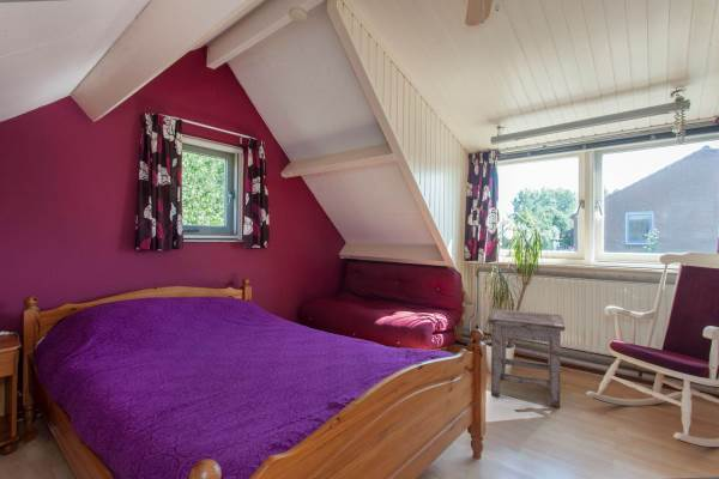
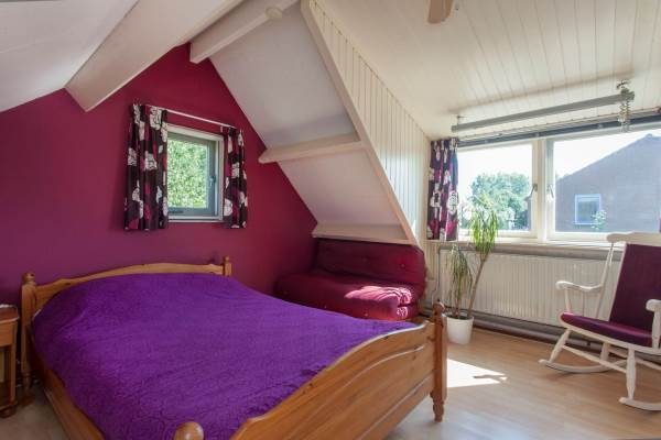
- stool (522, 360)
